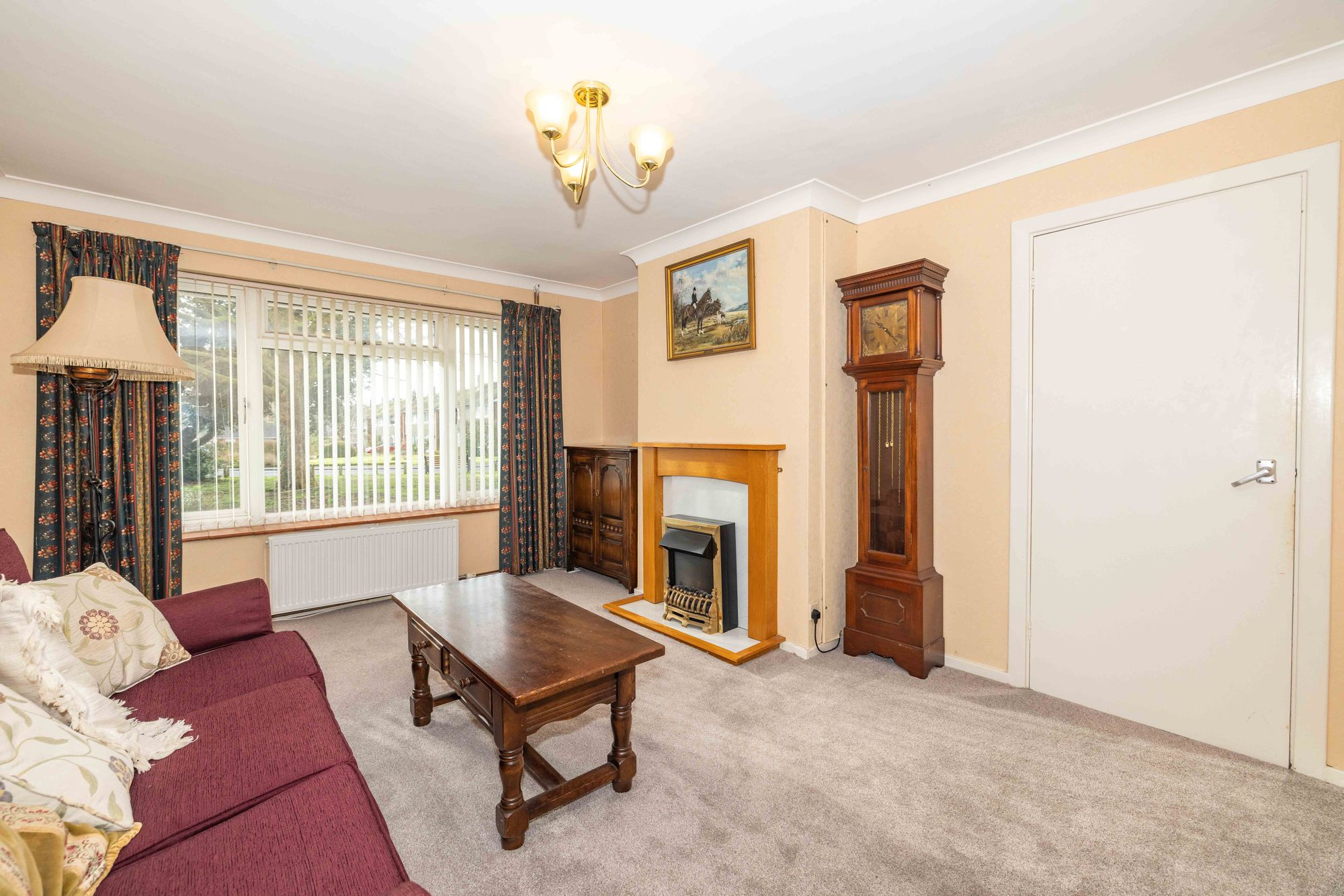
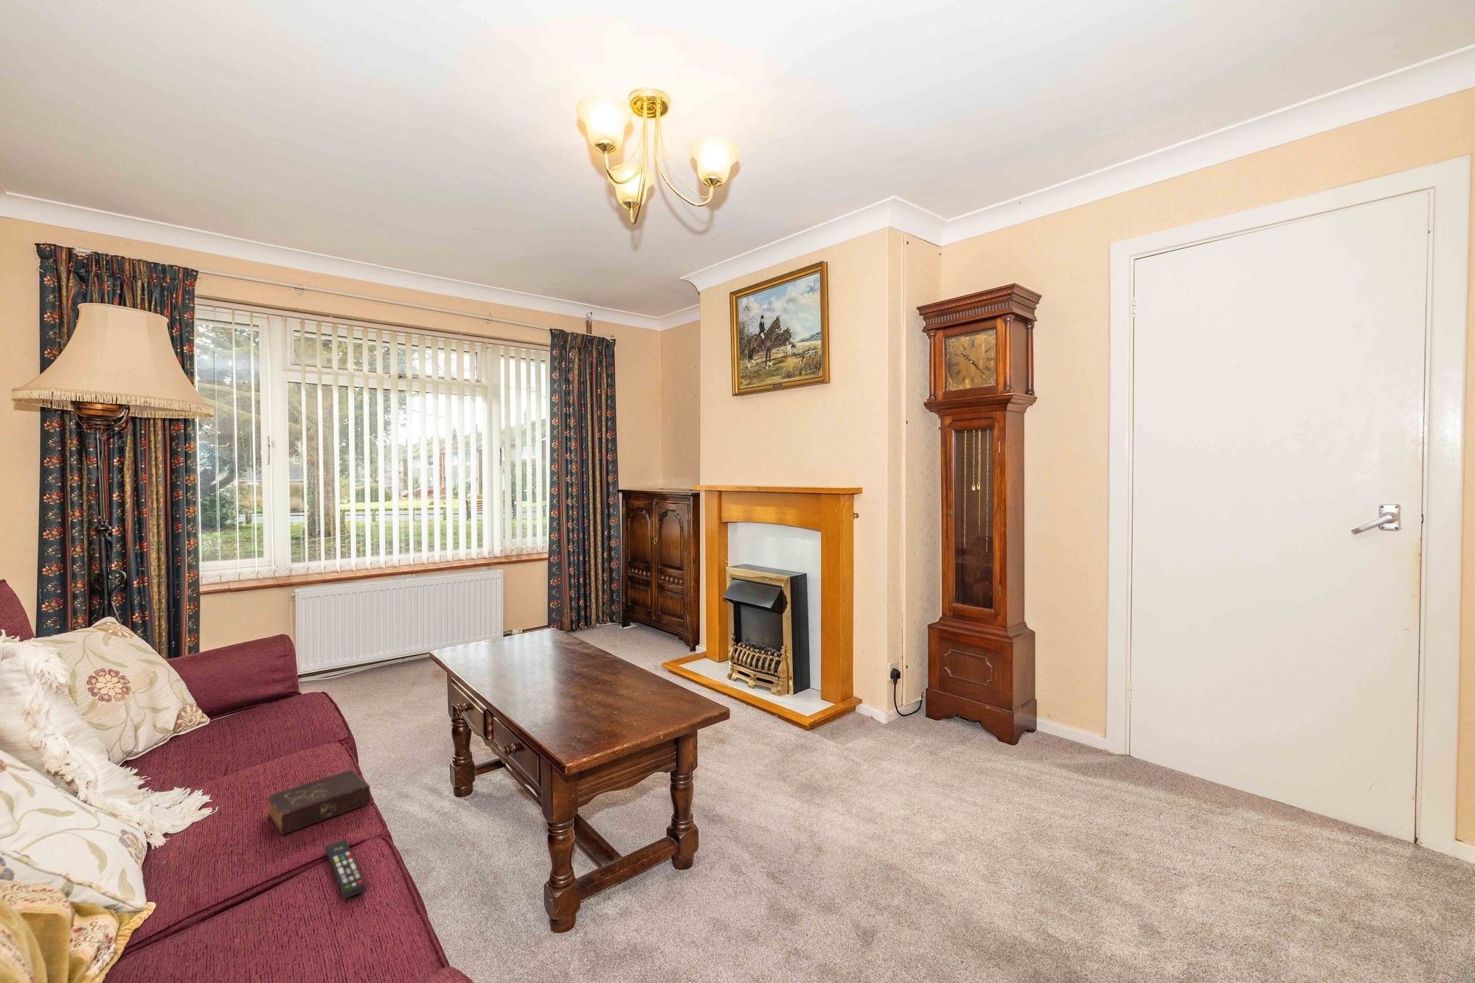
+ book (319, 800)
+ remote control (345, 867)
